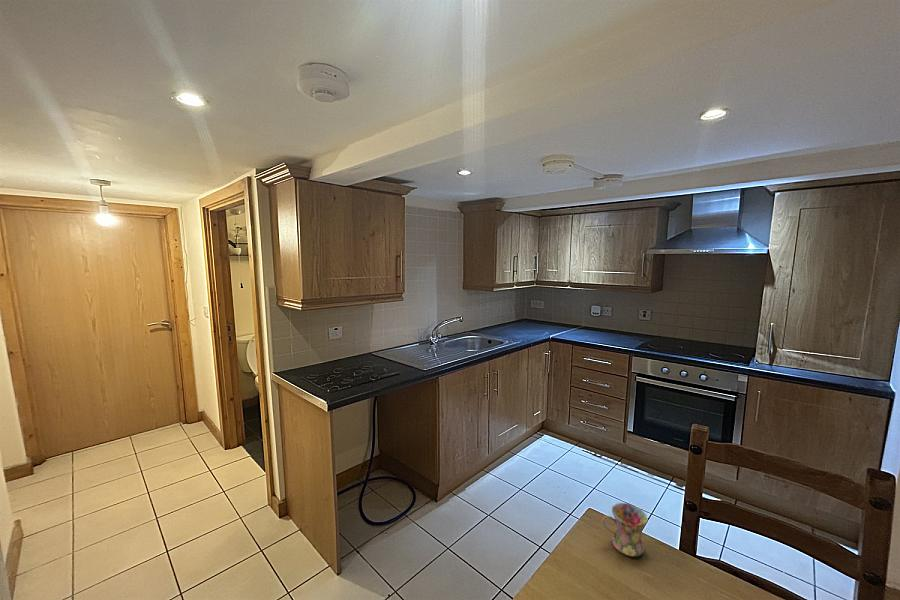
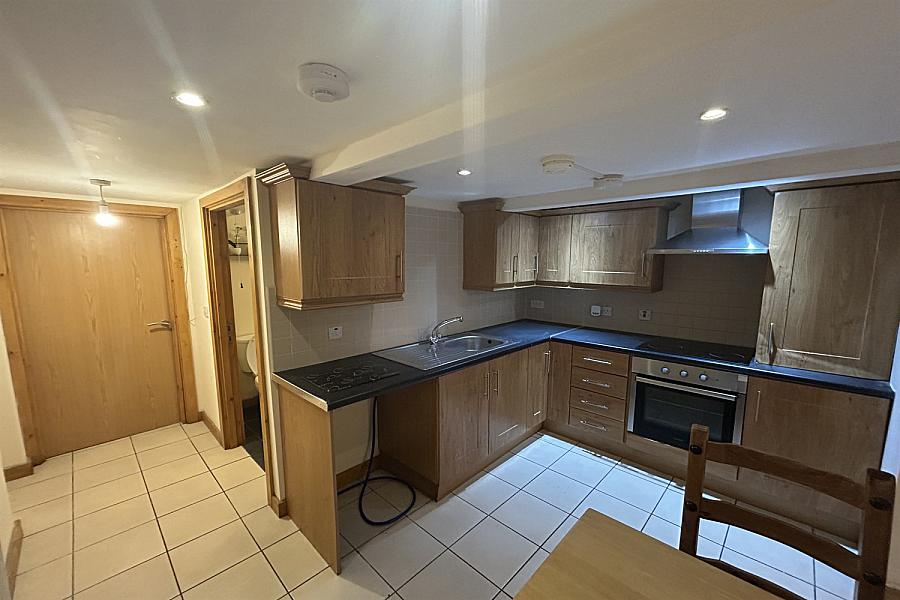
- mug (623, 529)
